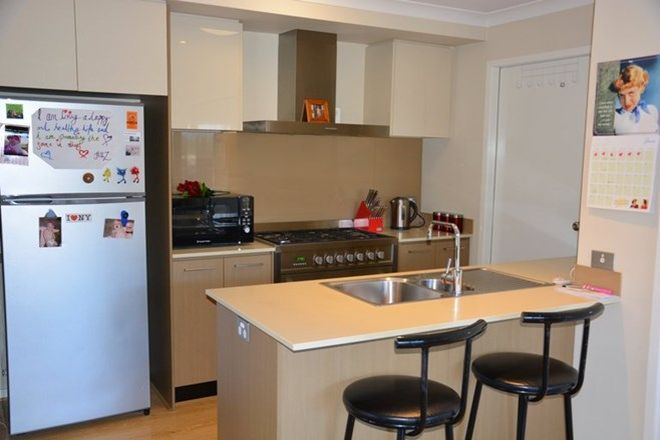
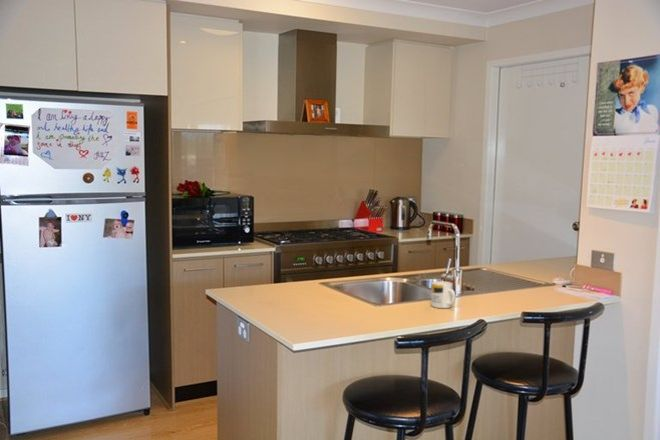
+ mug (443, 295)
